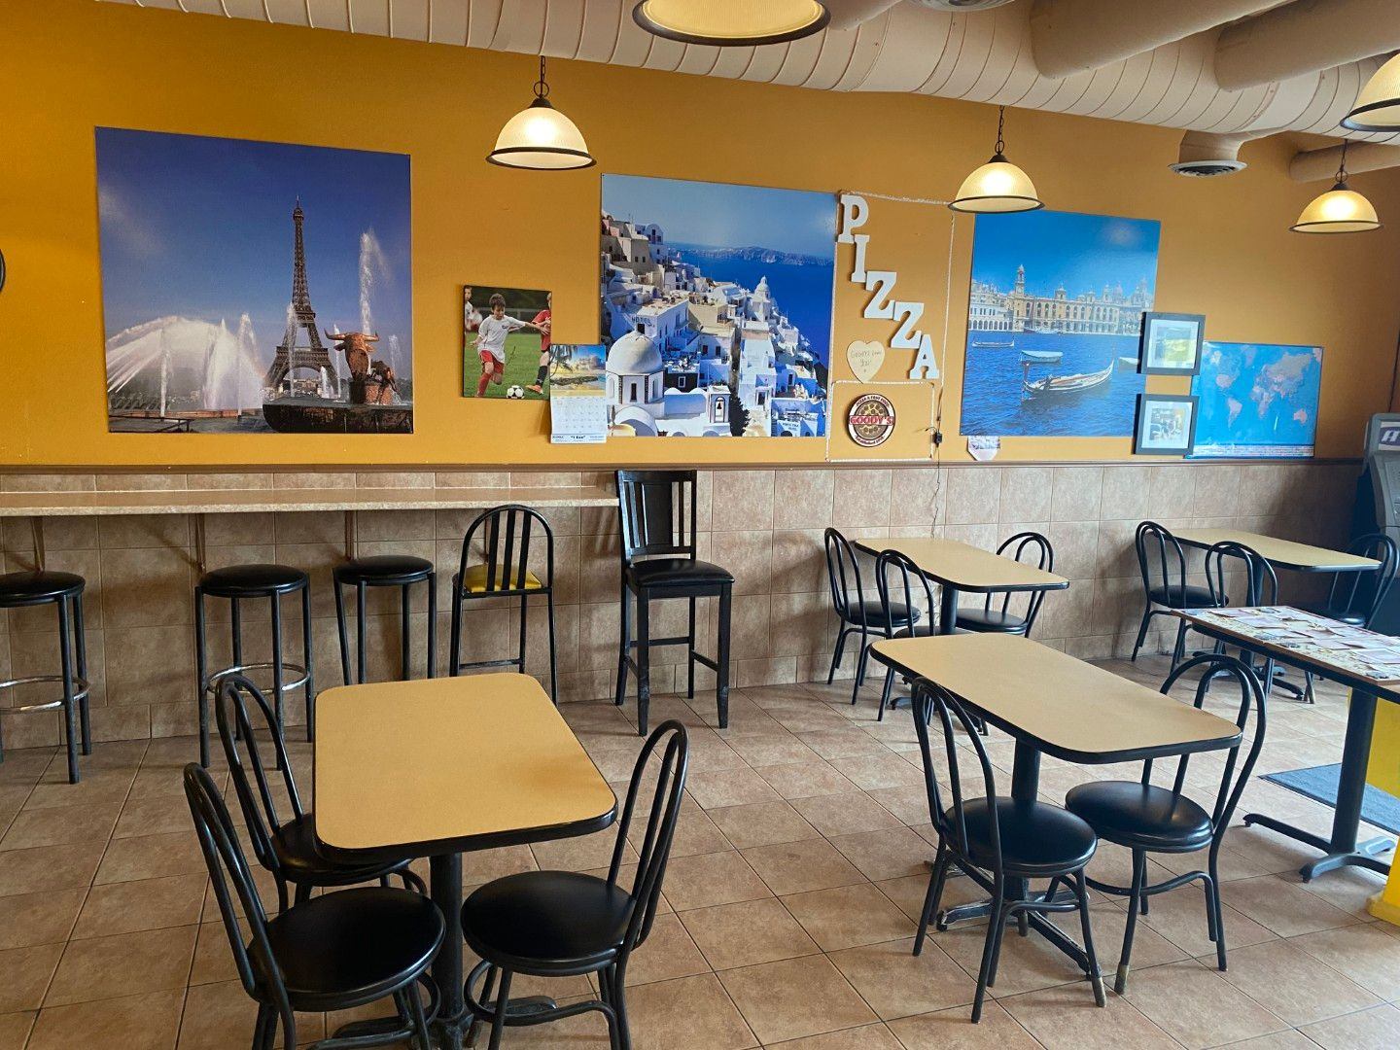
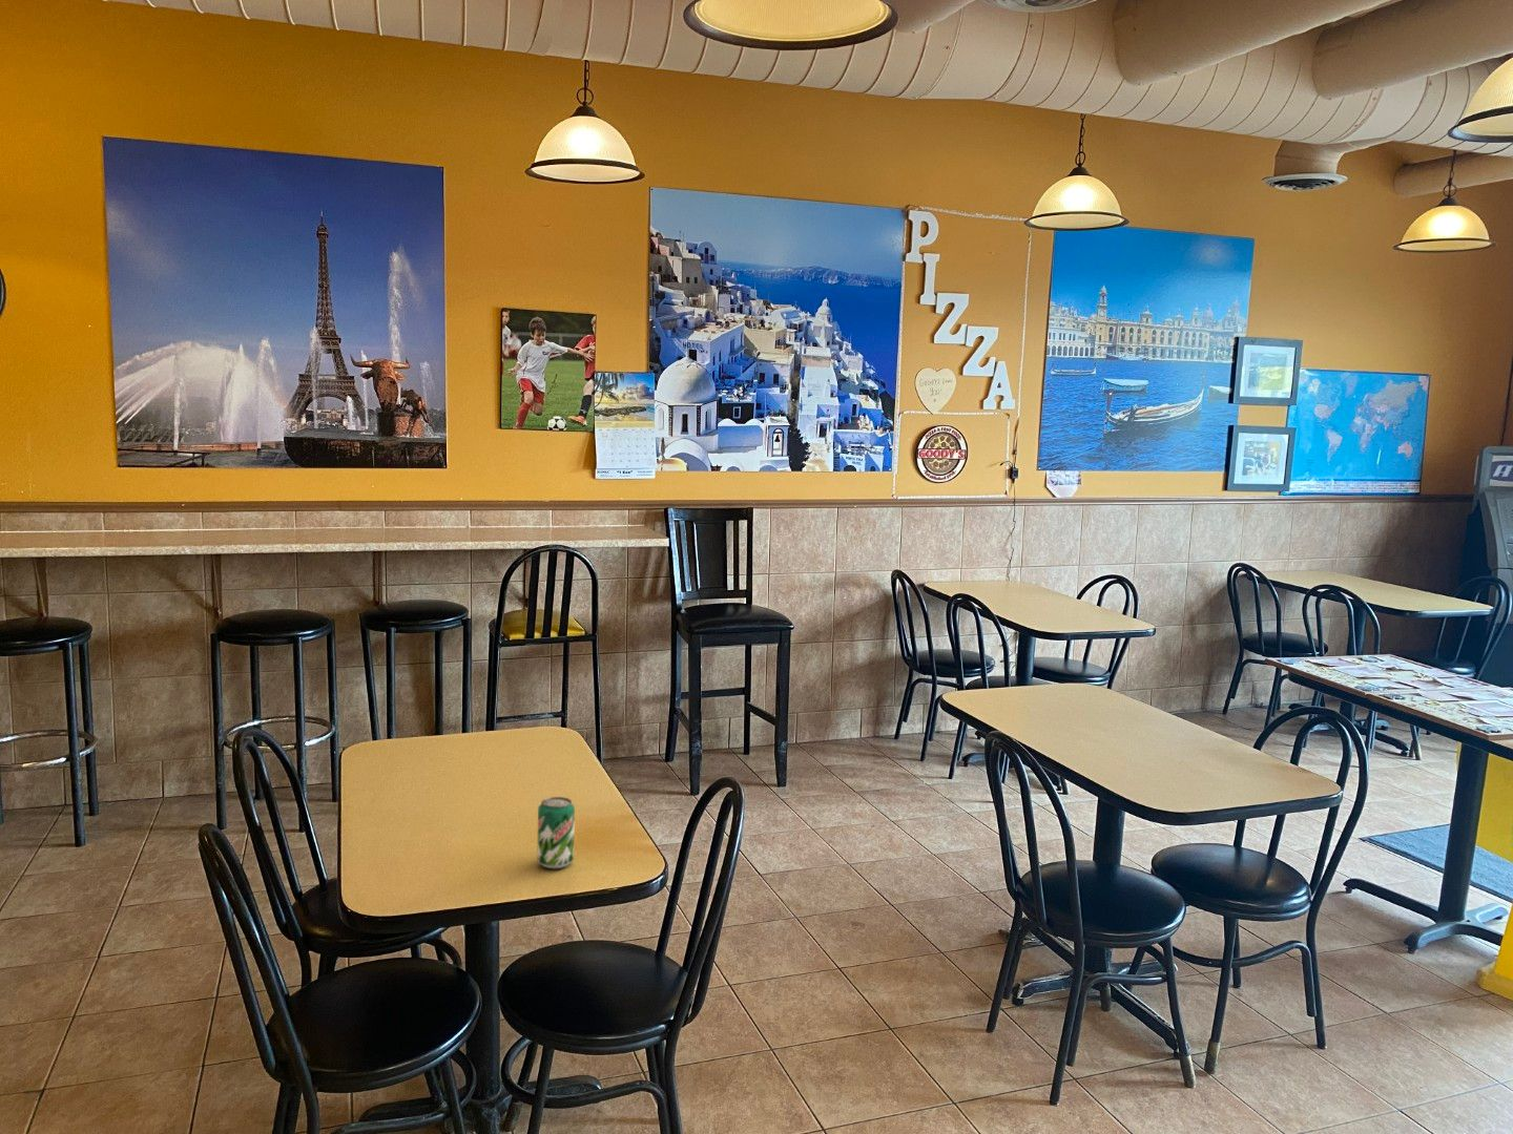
+ beverage can (556, 833)
